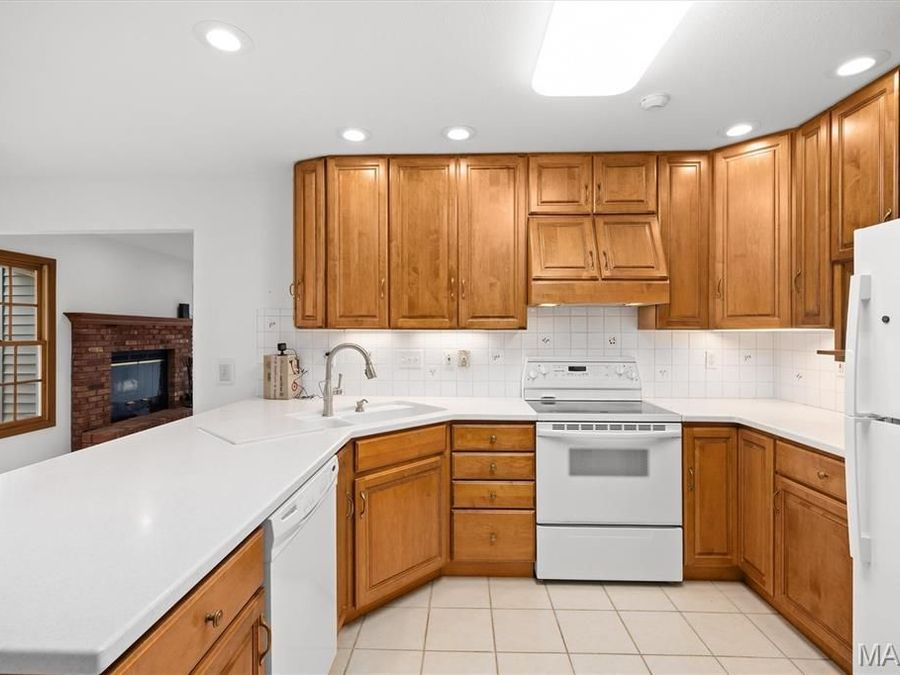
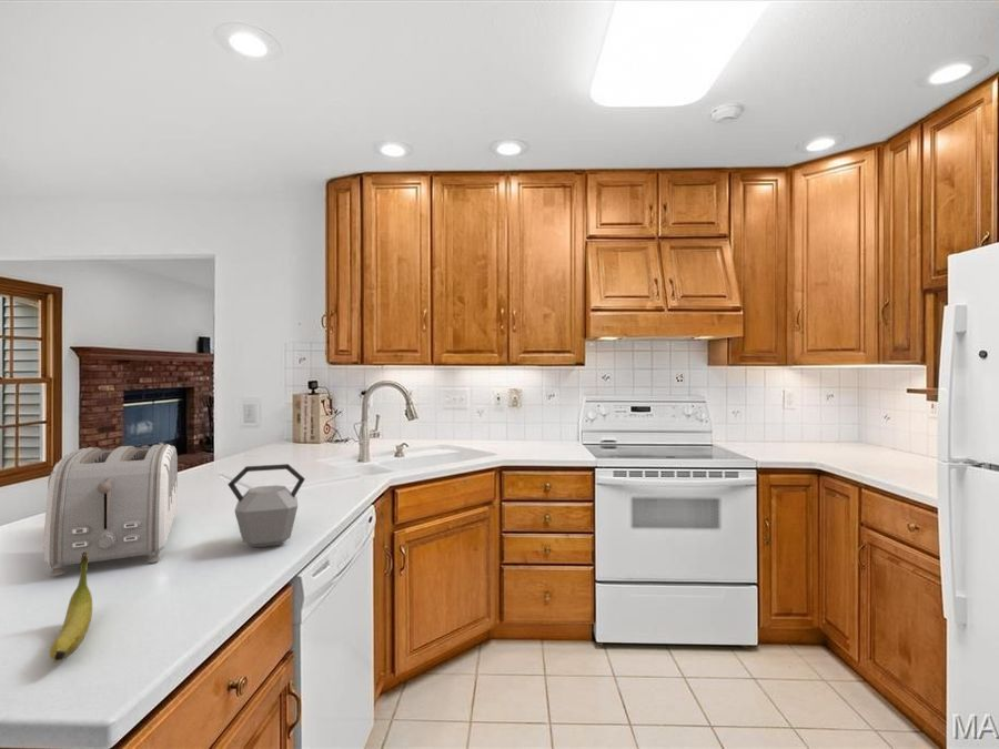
+ banana (71, 605)
+ toaster (120, 496)
+ kettle (268, 497)
